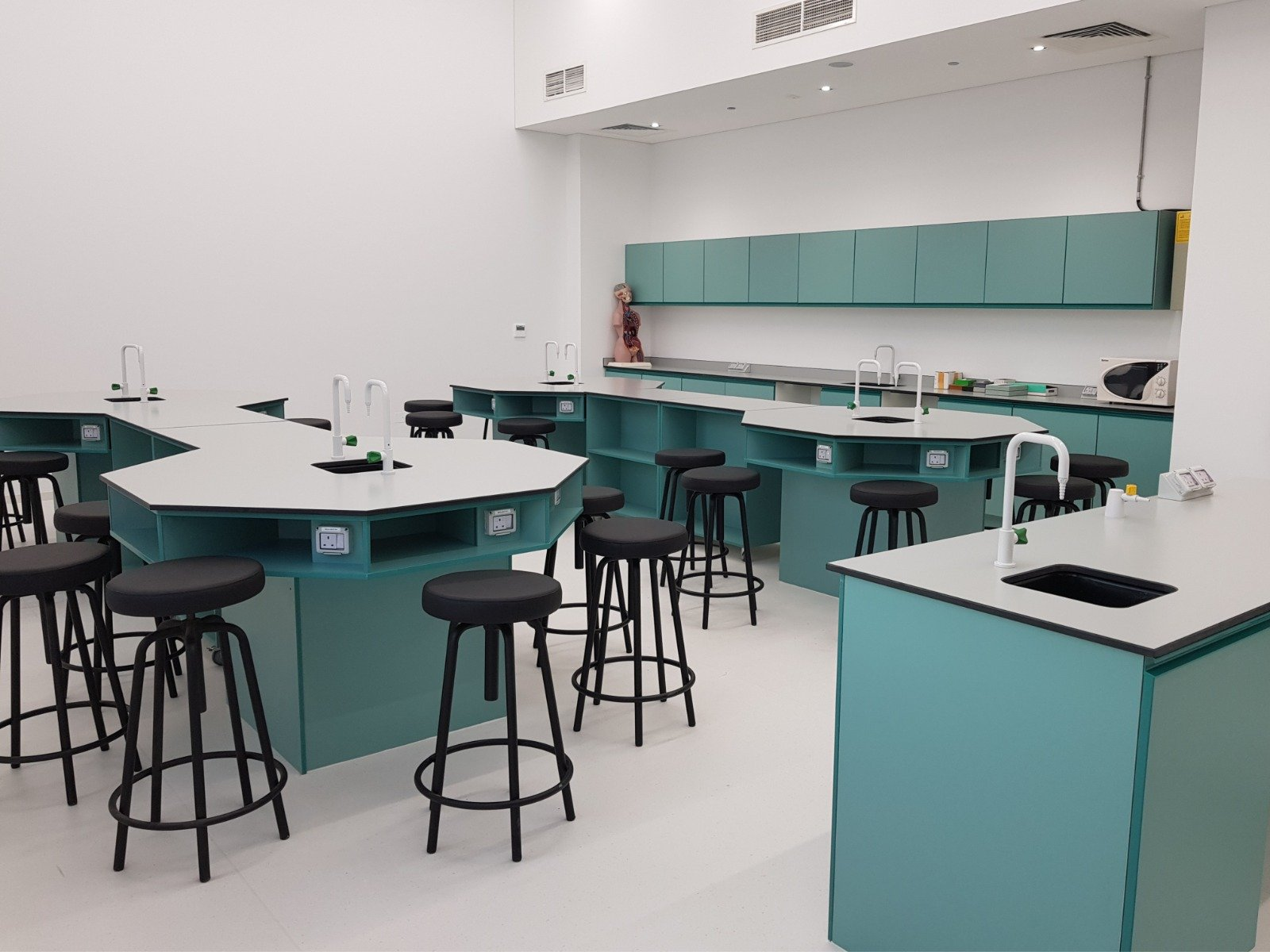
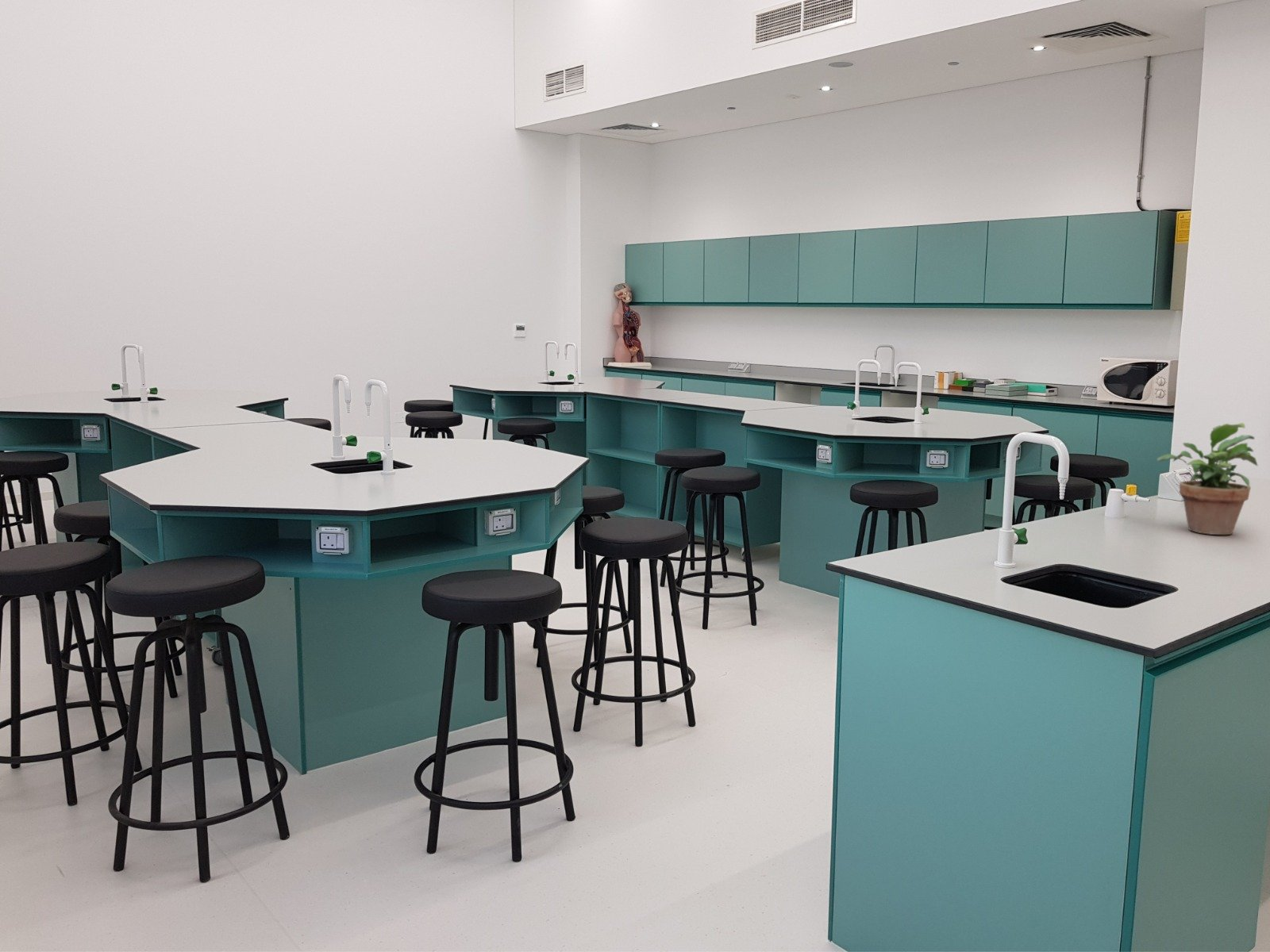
+ potted plant (1207, 474)
